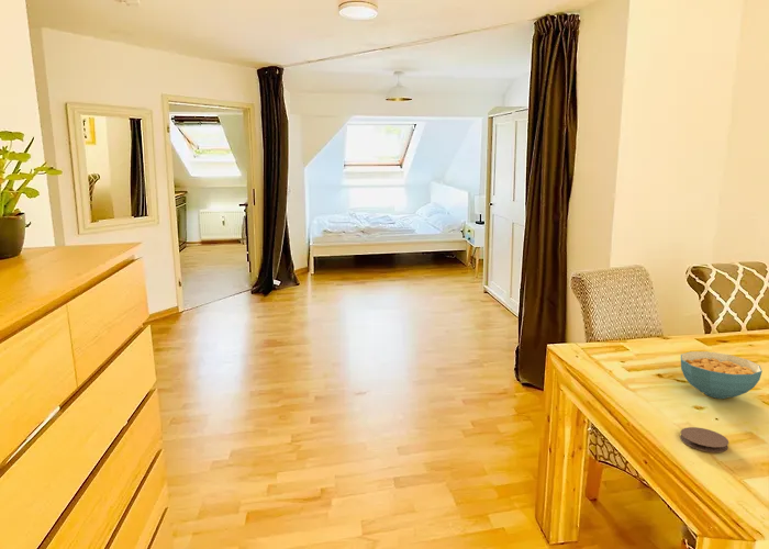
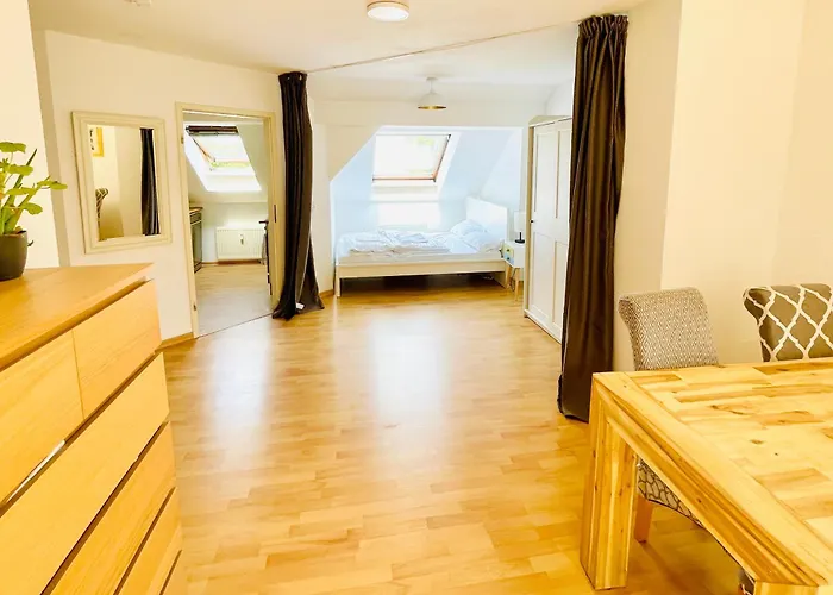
- cereal bowl (717, 378)
- coaster (703, 439)
